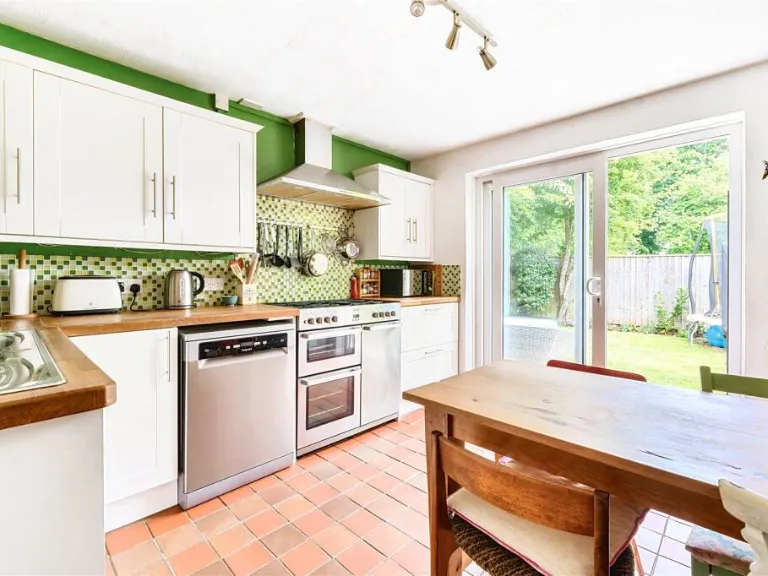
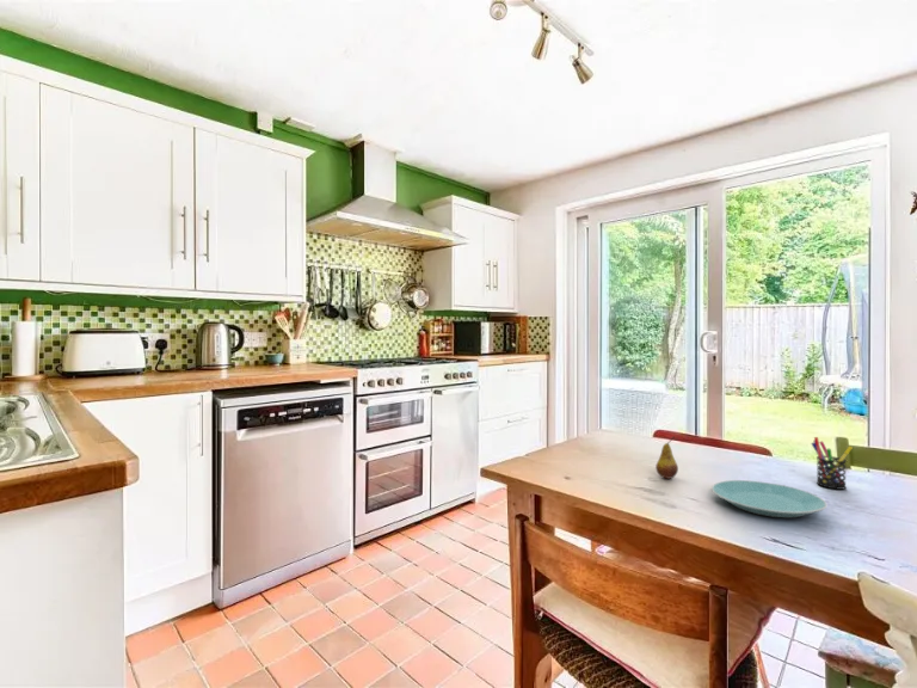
+ fruit (666, 455)
+ pen holder (829, 462)
+ plate (765, 499)
